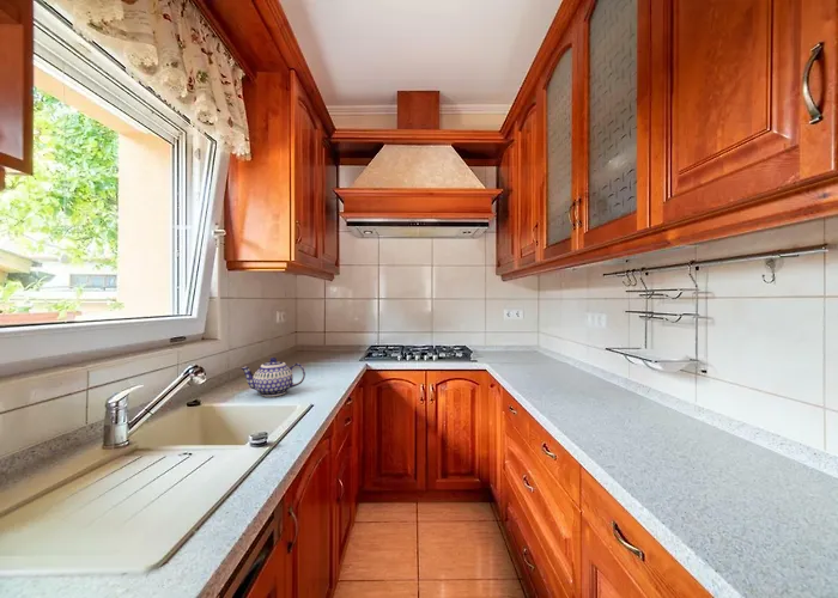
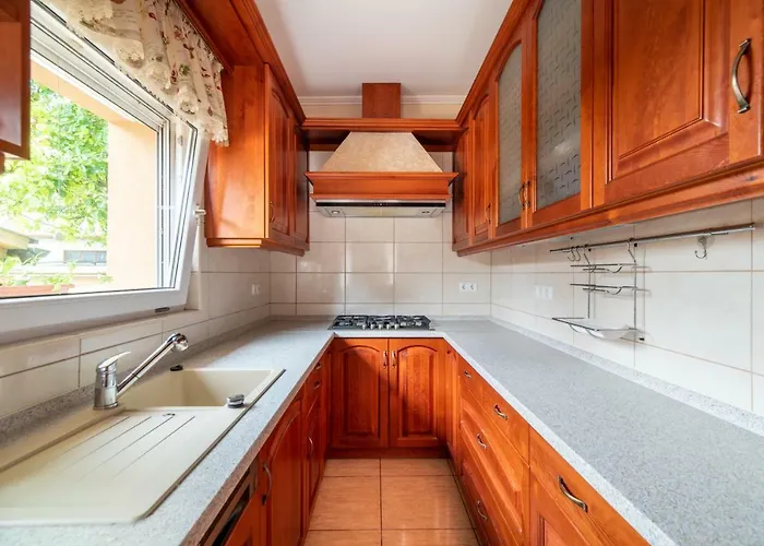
- teapot (273, 376)
